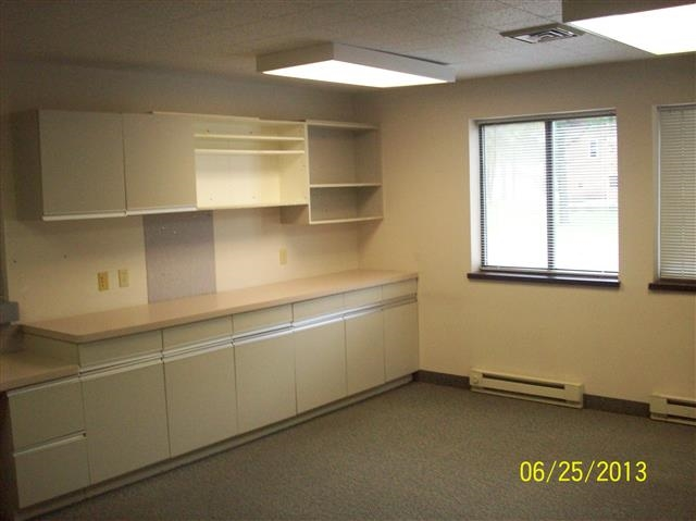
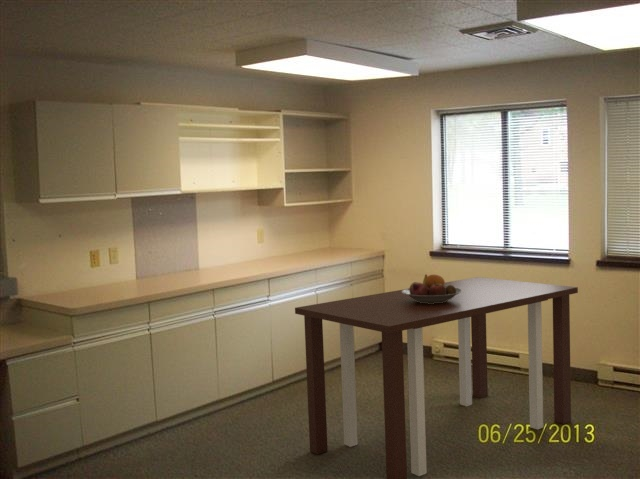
+ fruit bowl (431, 288)
+ dining table (459, 366)
